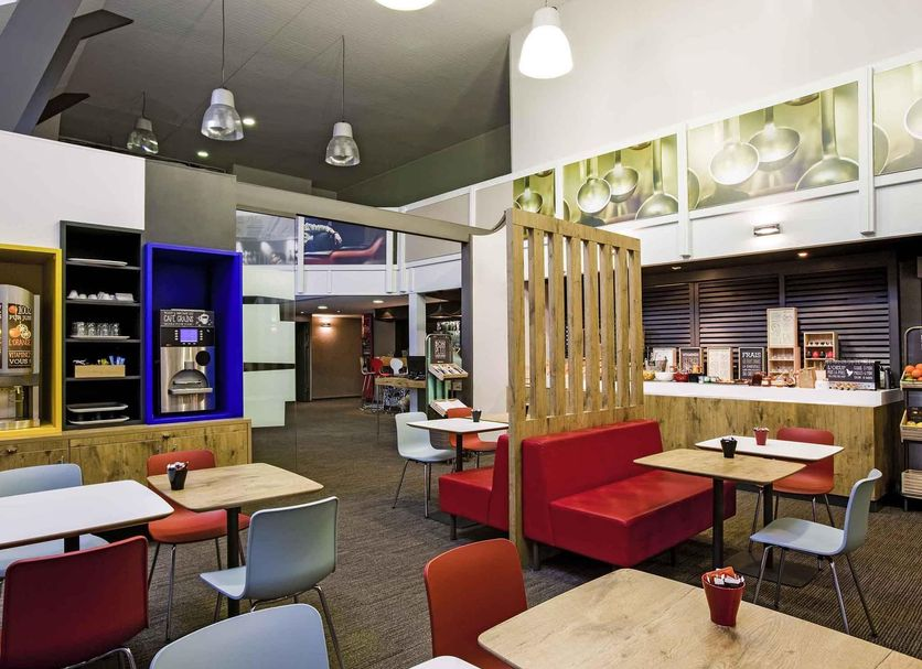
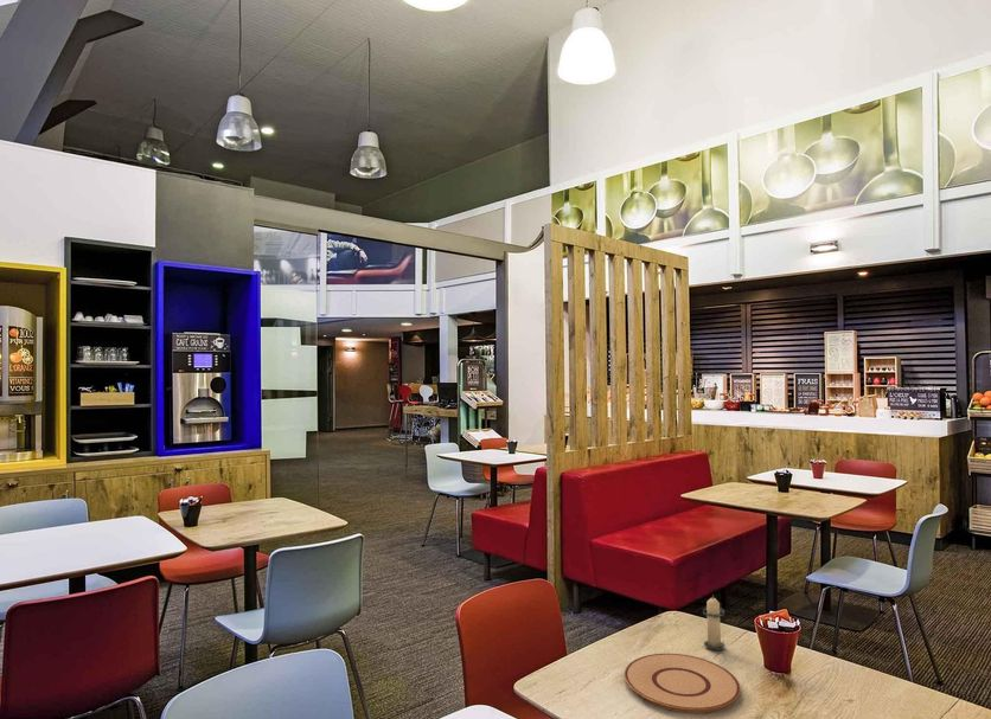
+ plate (680, 681)
+ candle (712, 621)
